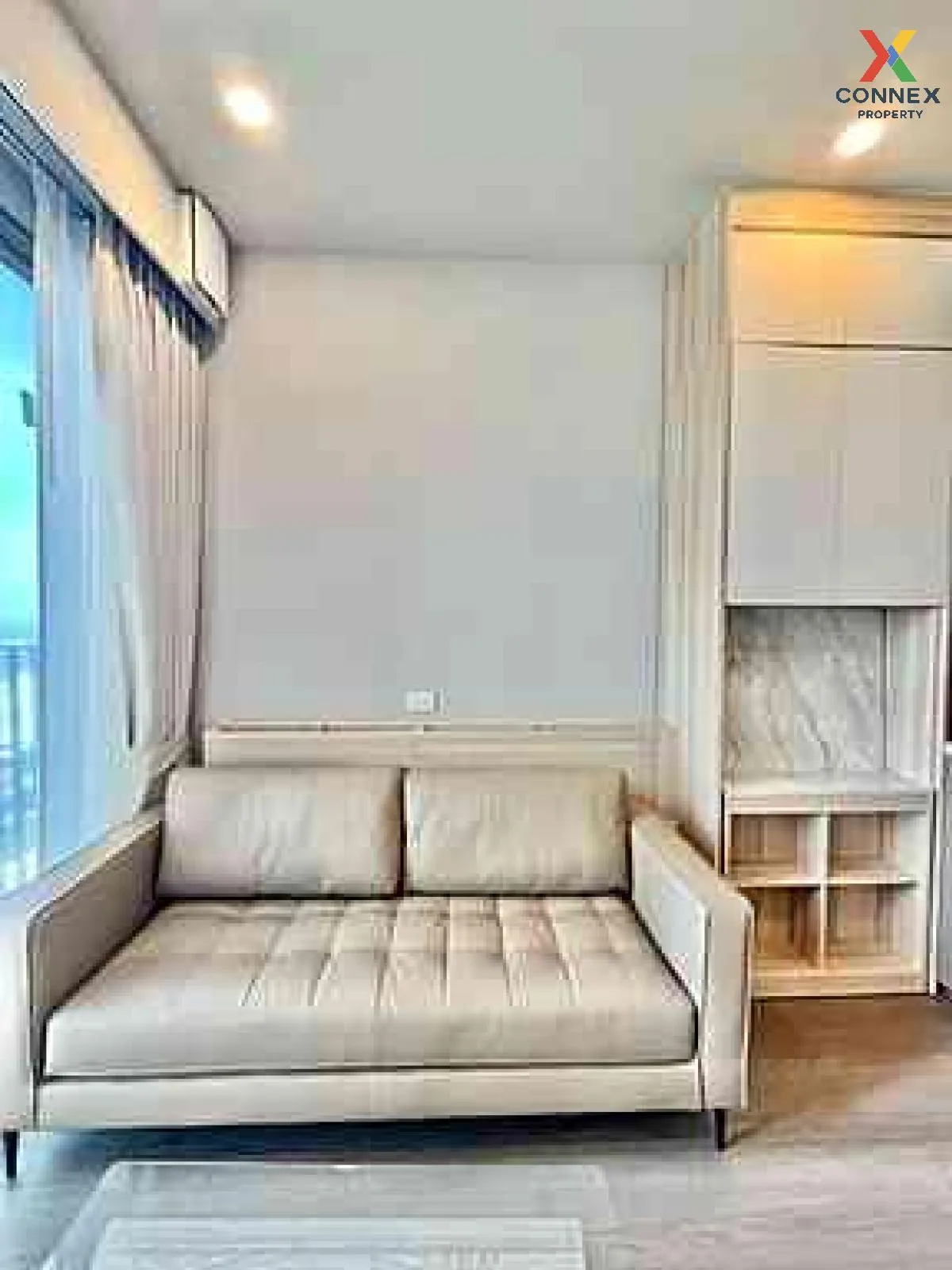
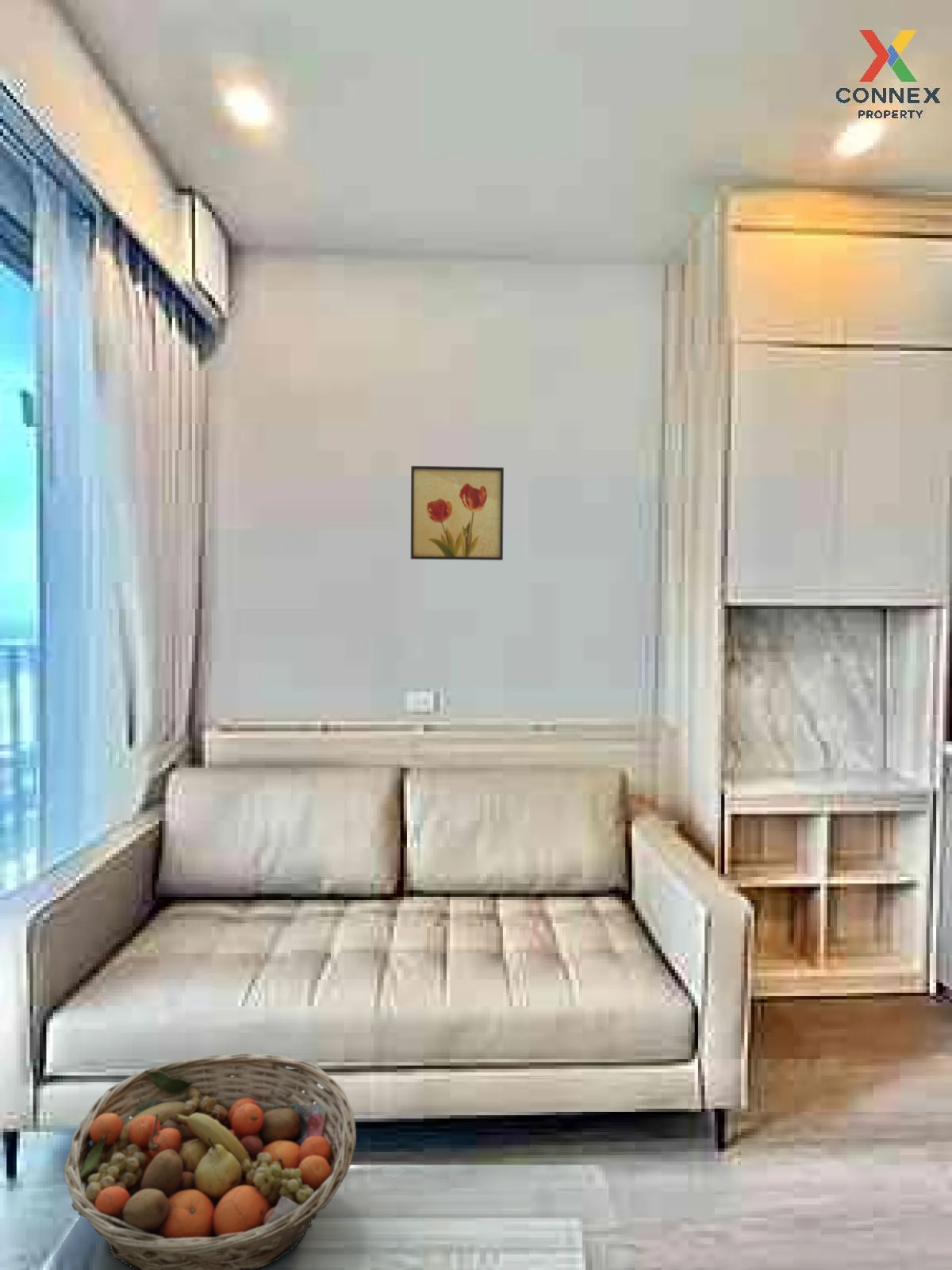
+ fruit basket (214, 1160)
+ wall art (457, 513)
